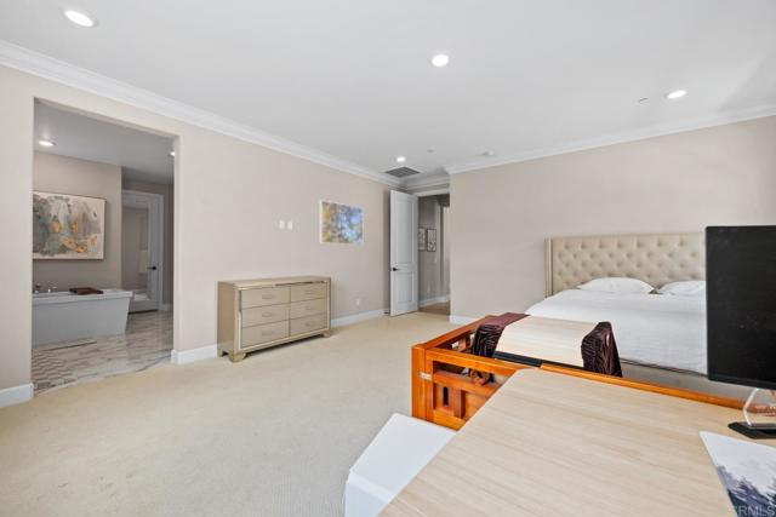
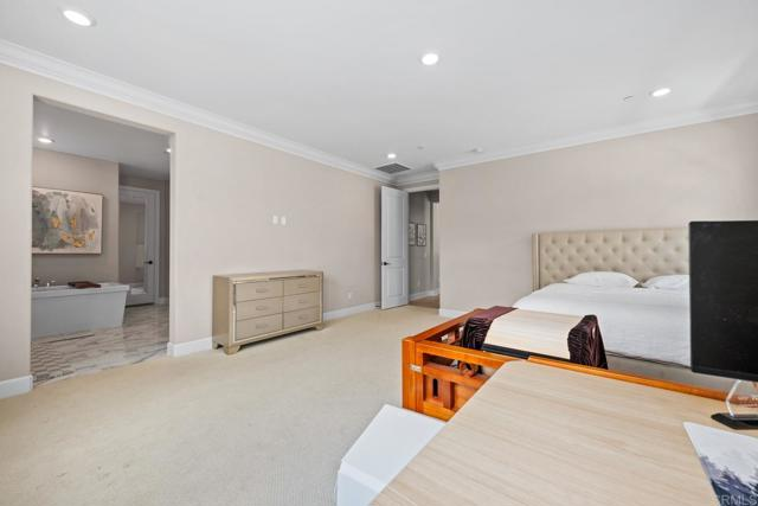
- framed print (342, 224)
